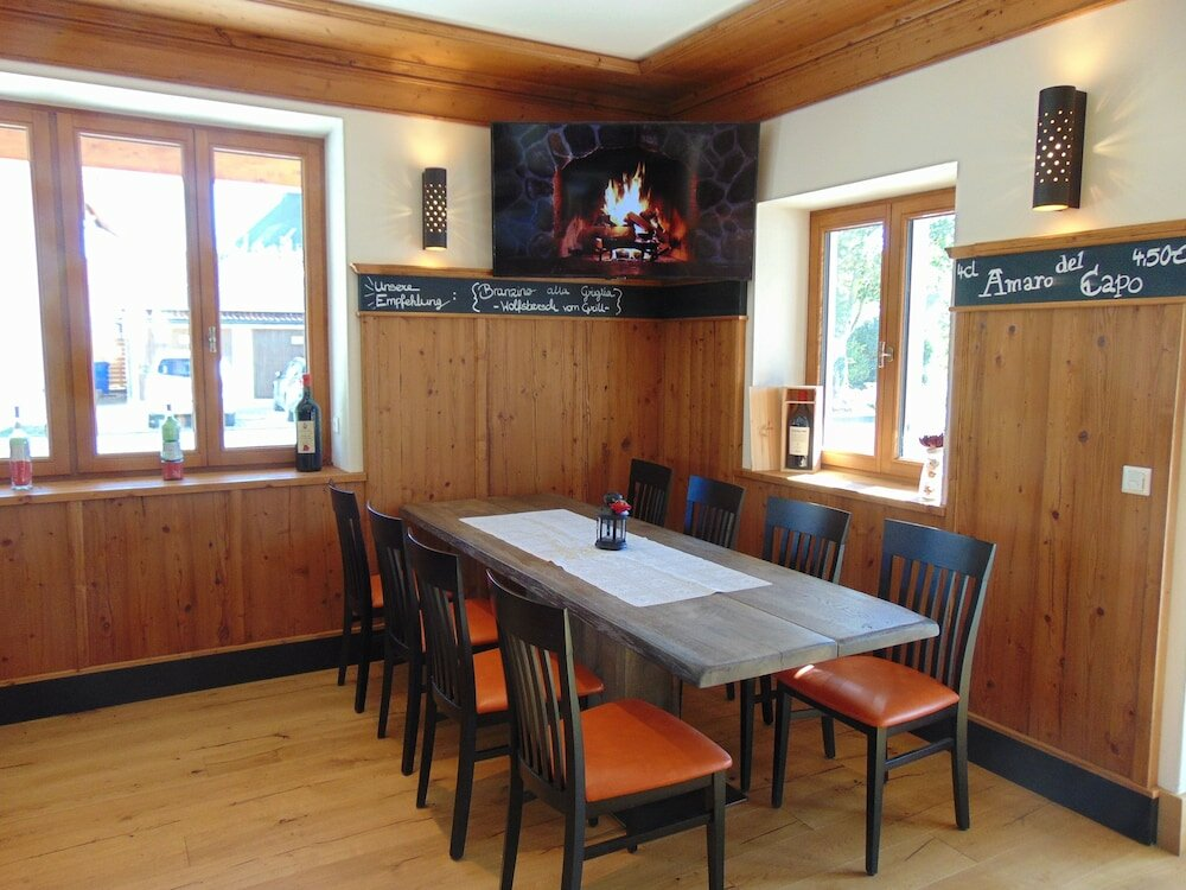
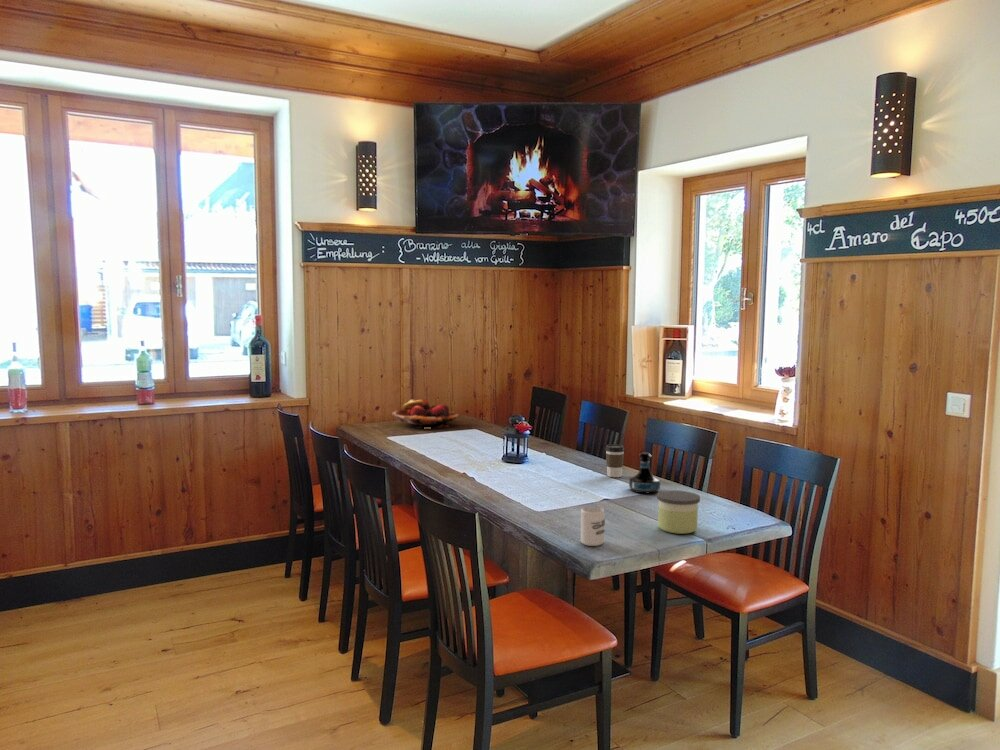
+ cup (592, 526)
+ fruit basket (423, 412)
+ candle (677, 512)
+ coffee cup (614, 460)
+ tequila bottle (644, 471)
